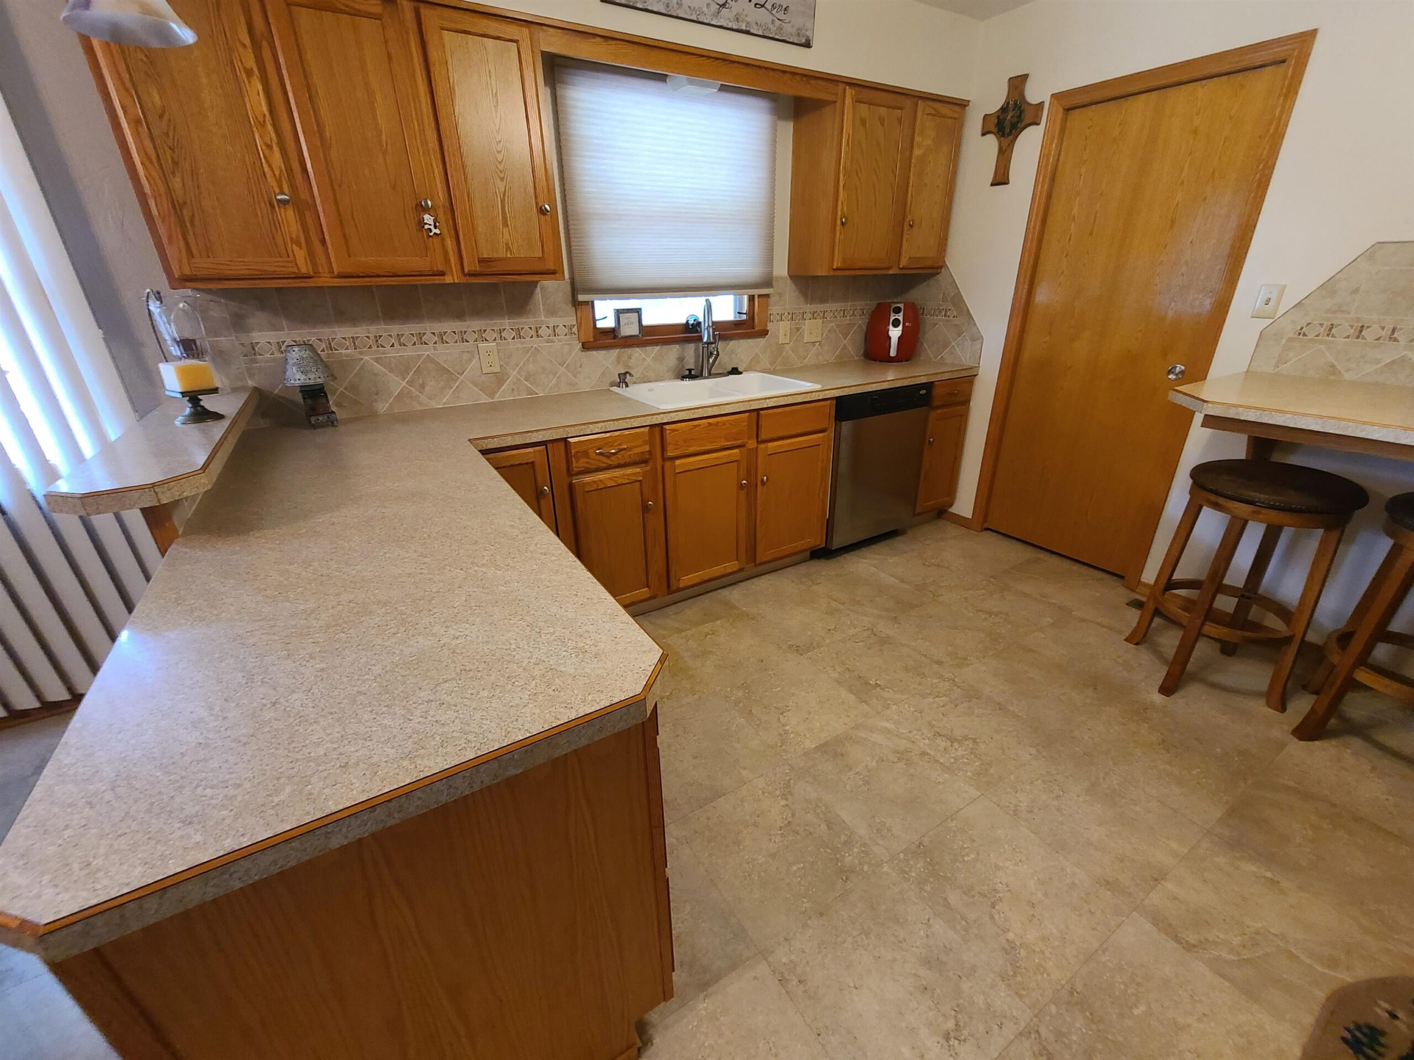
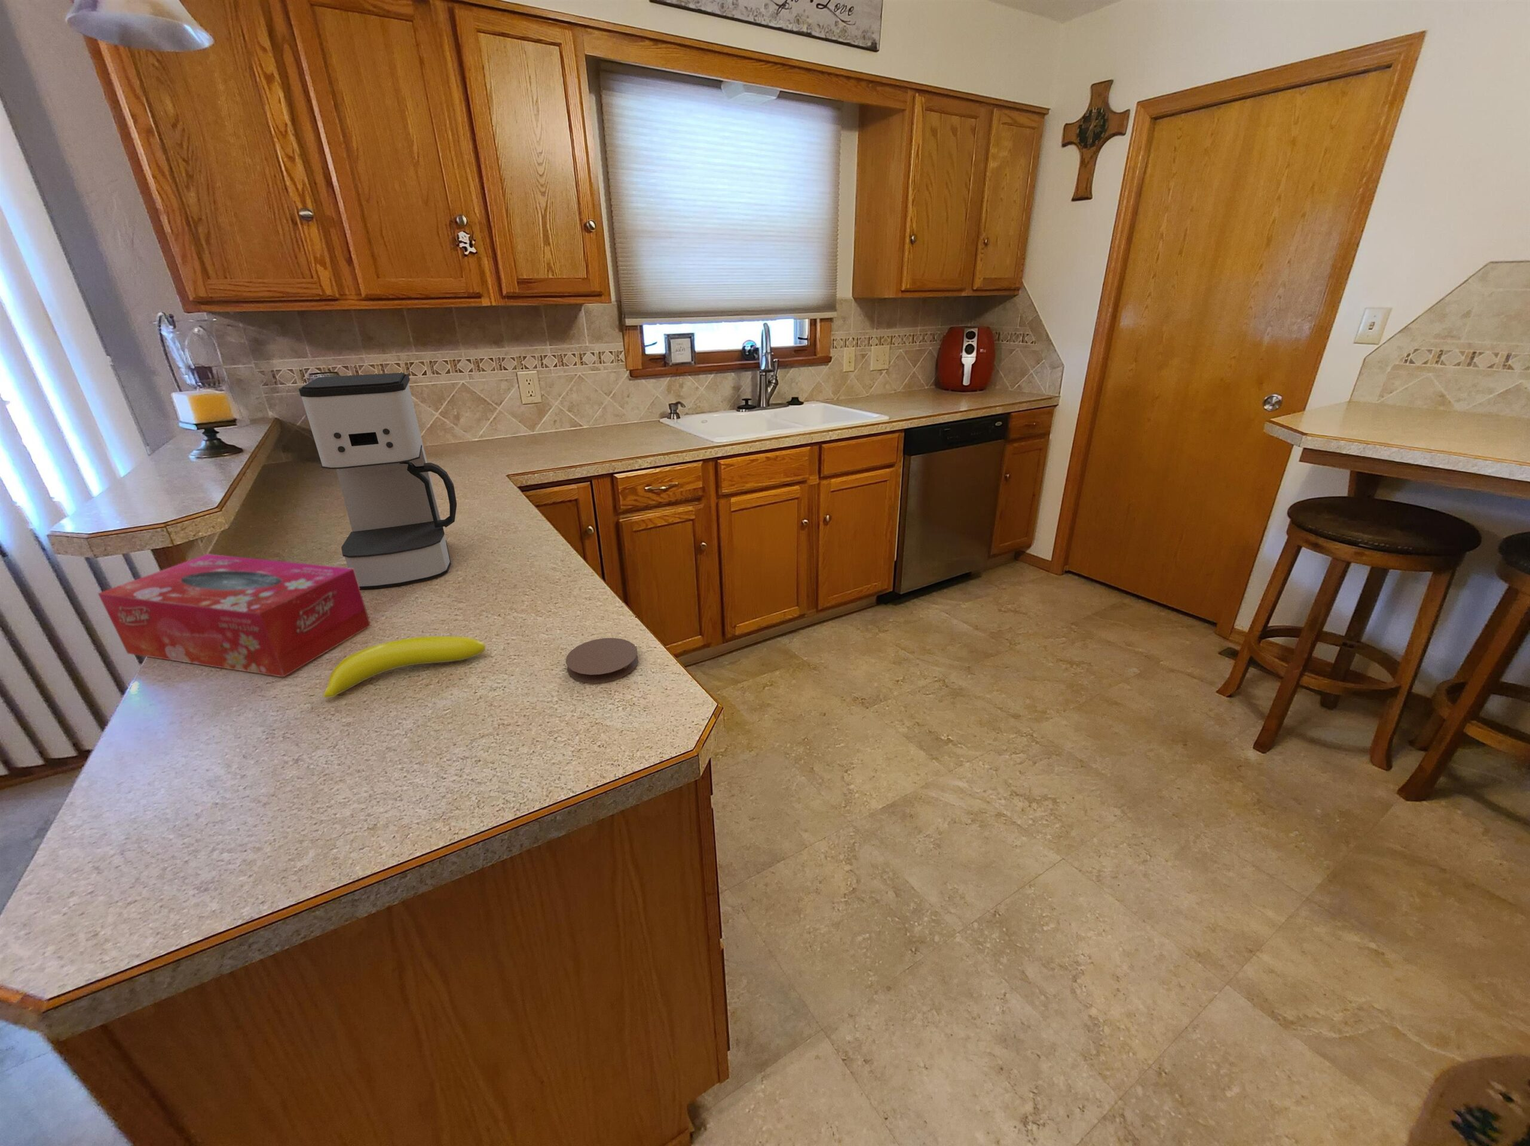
+ banana (408, 661)
+ coaster (602, 658)
+ coffee maker (390, 478)
+ tissue box (242, 610)
